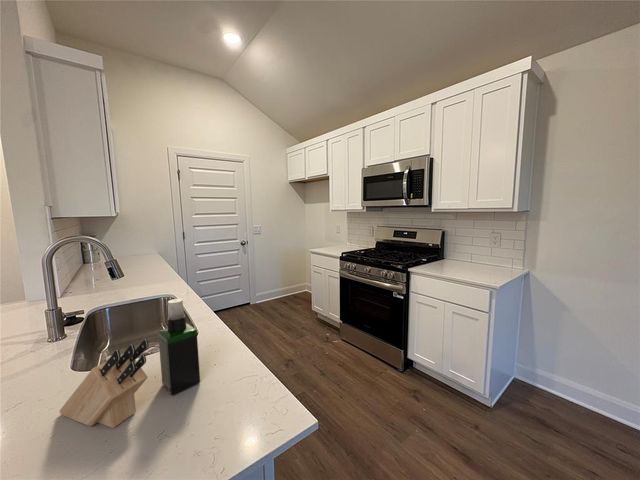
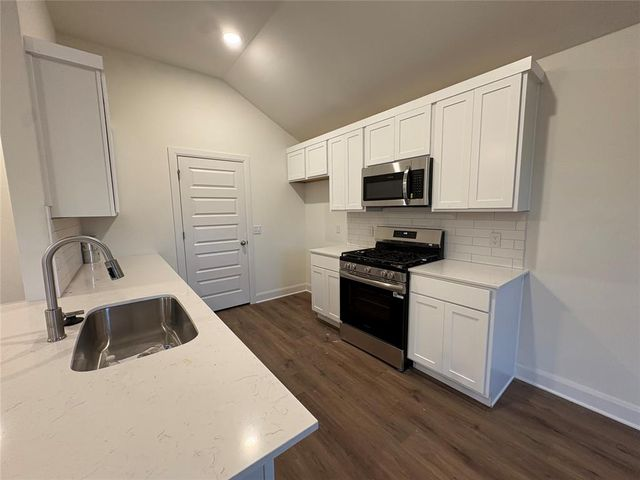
- spray bottle (178, 342)
- knife block (106, 376)
